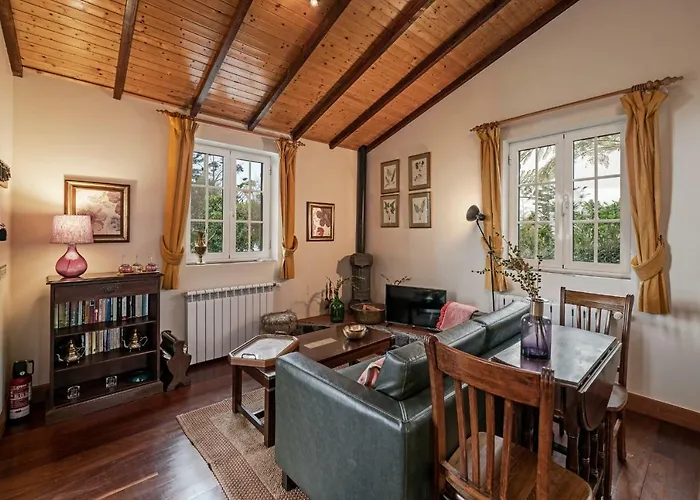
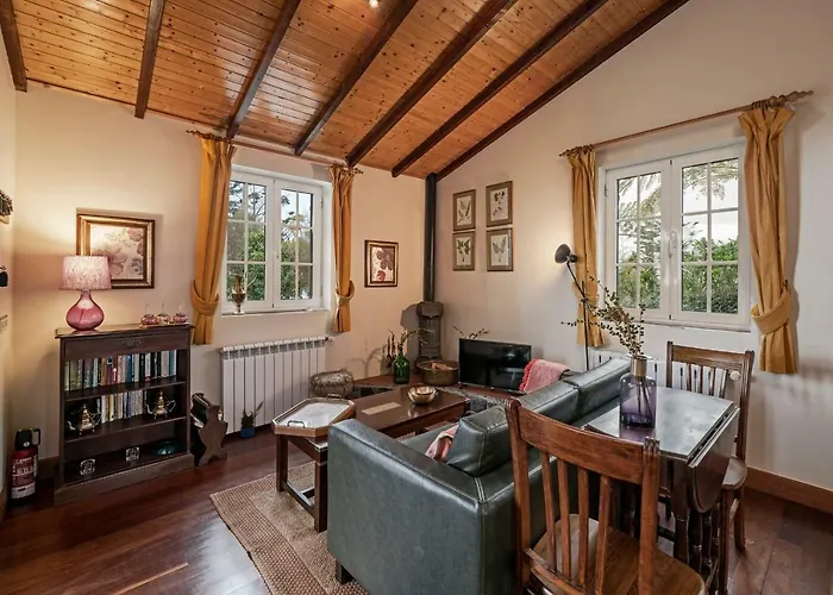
+ potted plant (250, 418)
